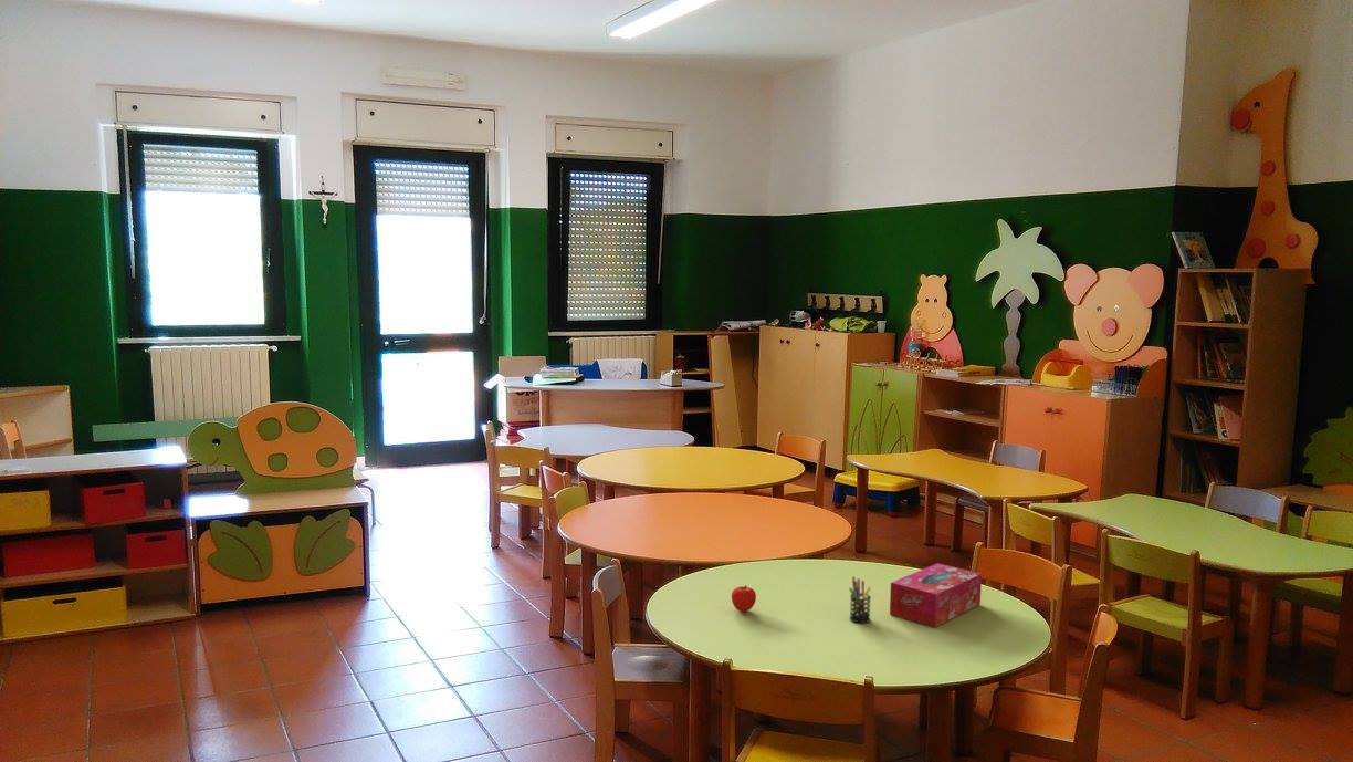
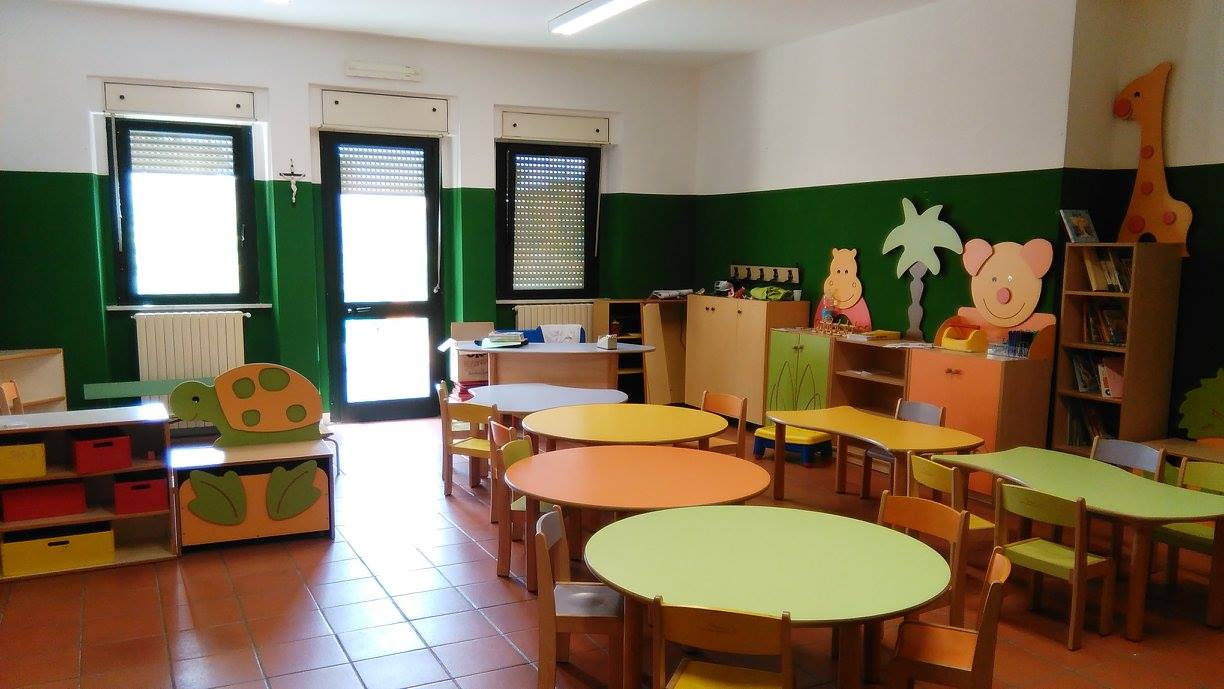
- tissue box (936, 593)
- pen holder (858, 599)
- fruit (743, 597)
